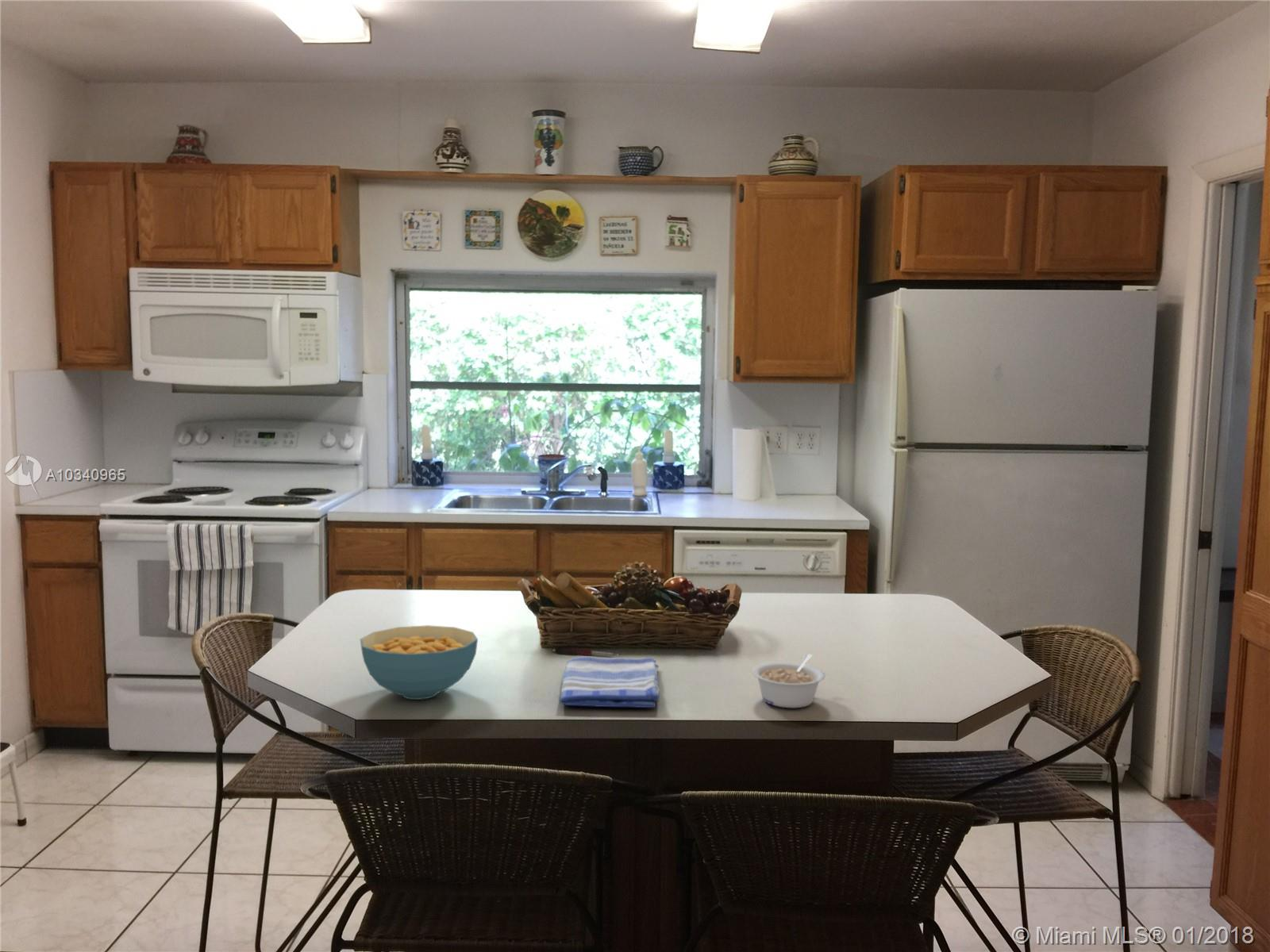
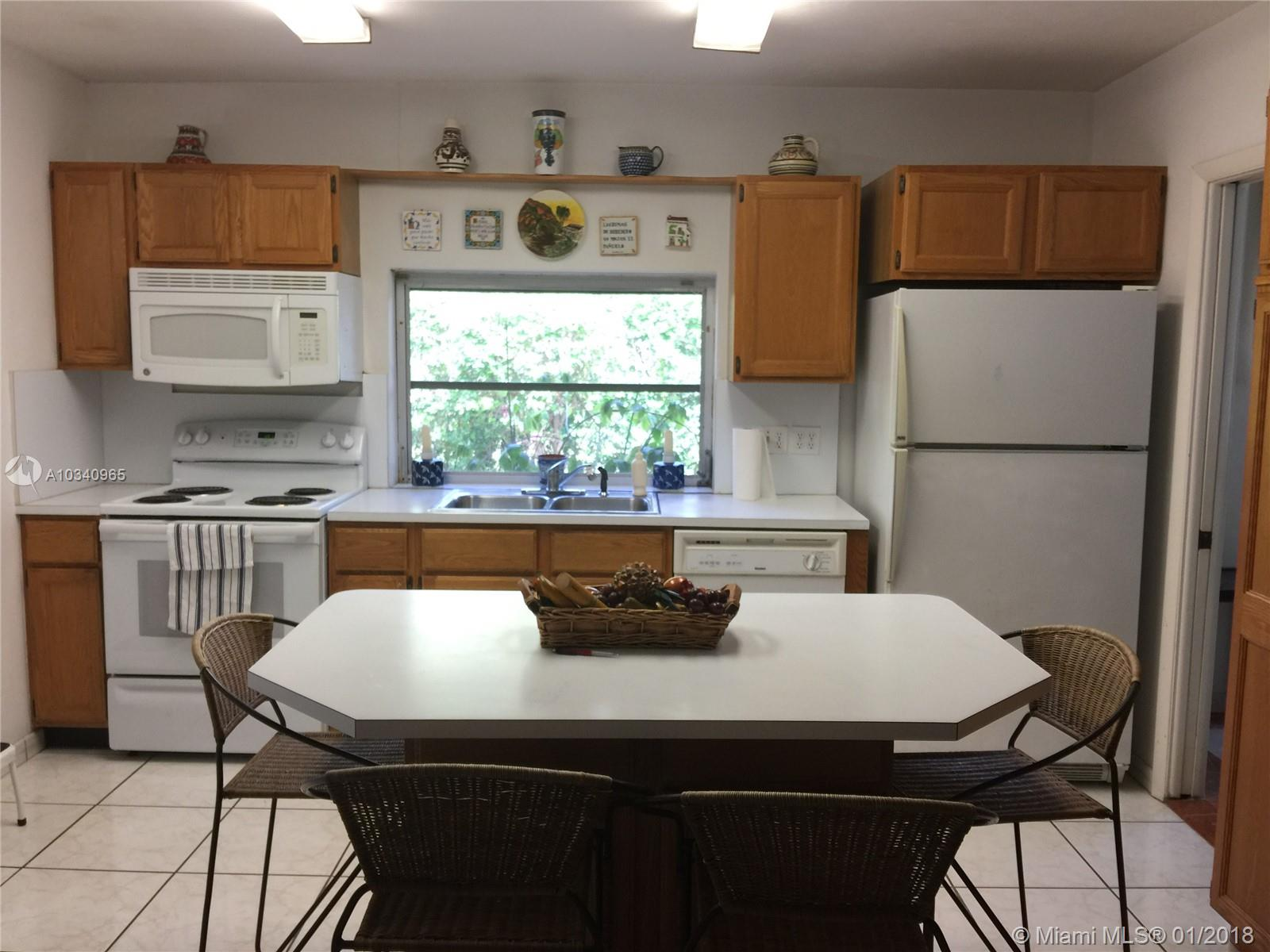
- dish towel (610, 680)
- cereal bowl (419, 666)
- legume (787, 682)
